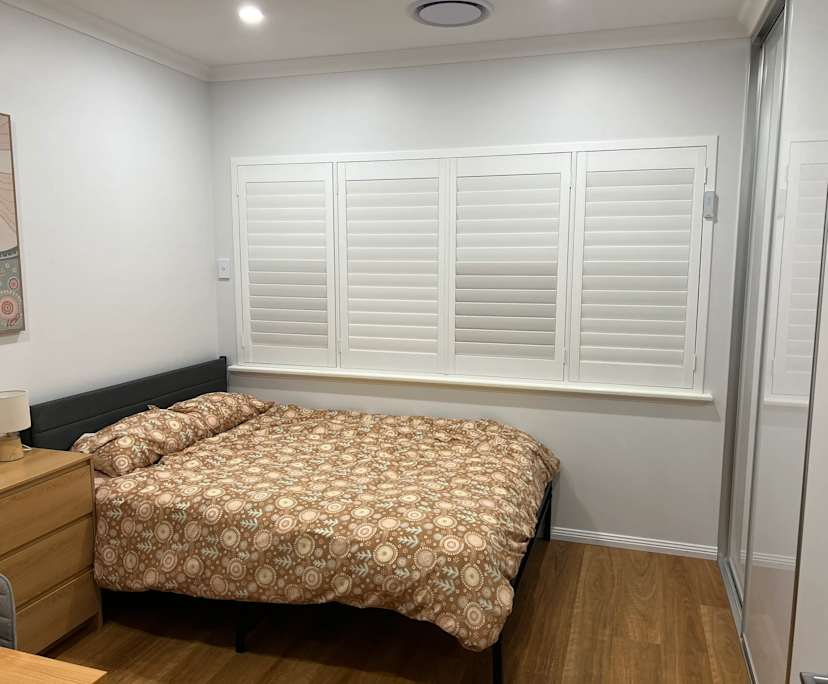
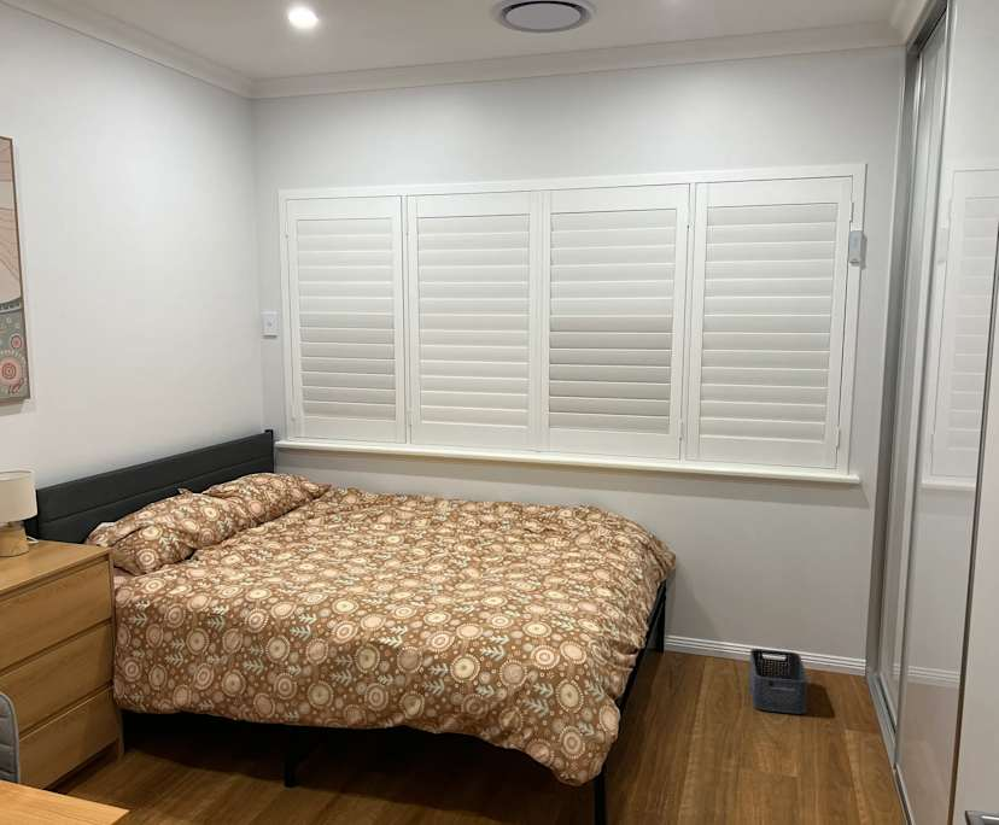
+ storage bin (777, 679)
